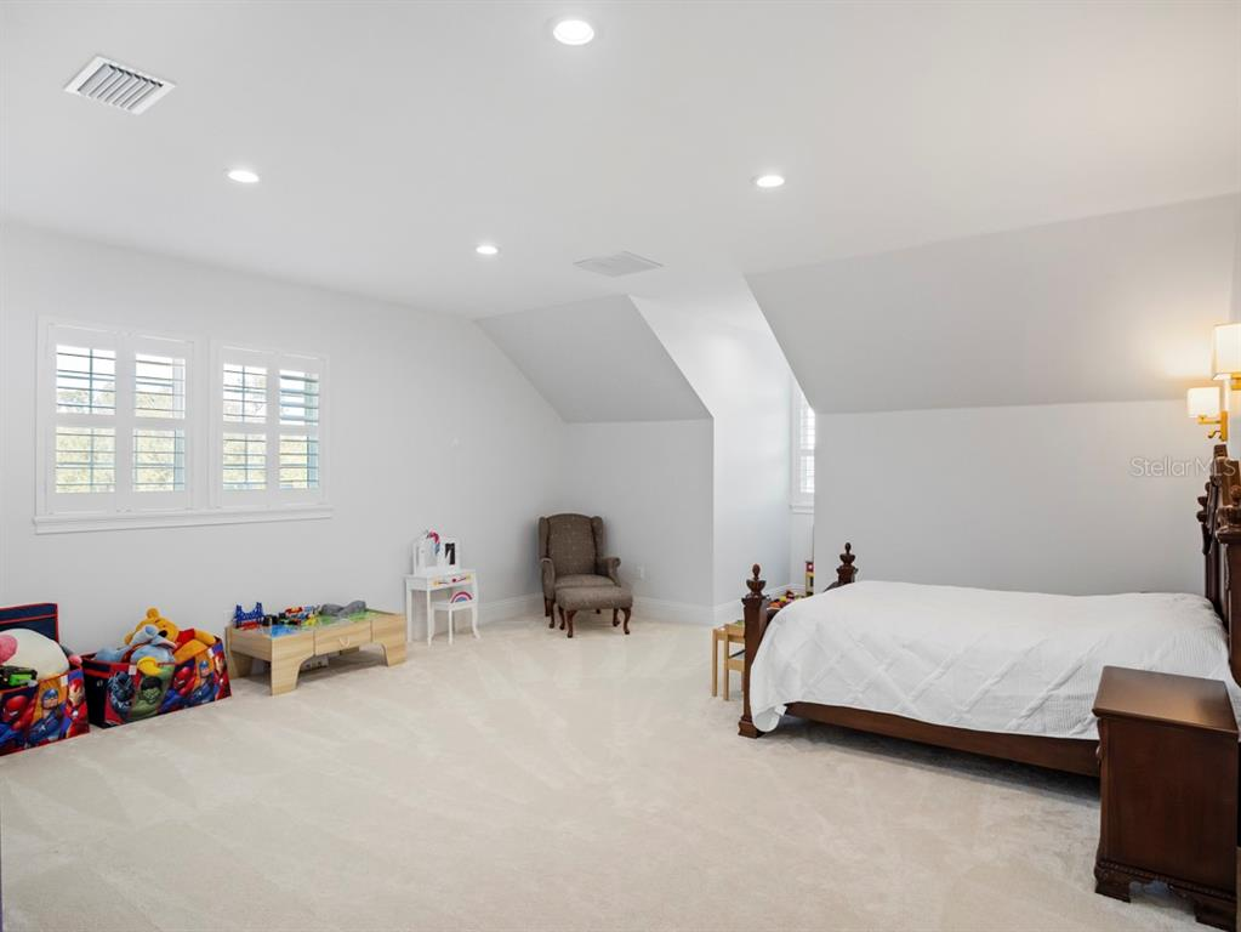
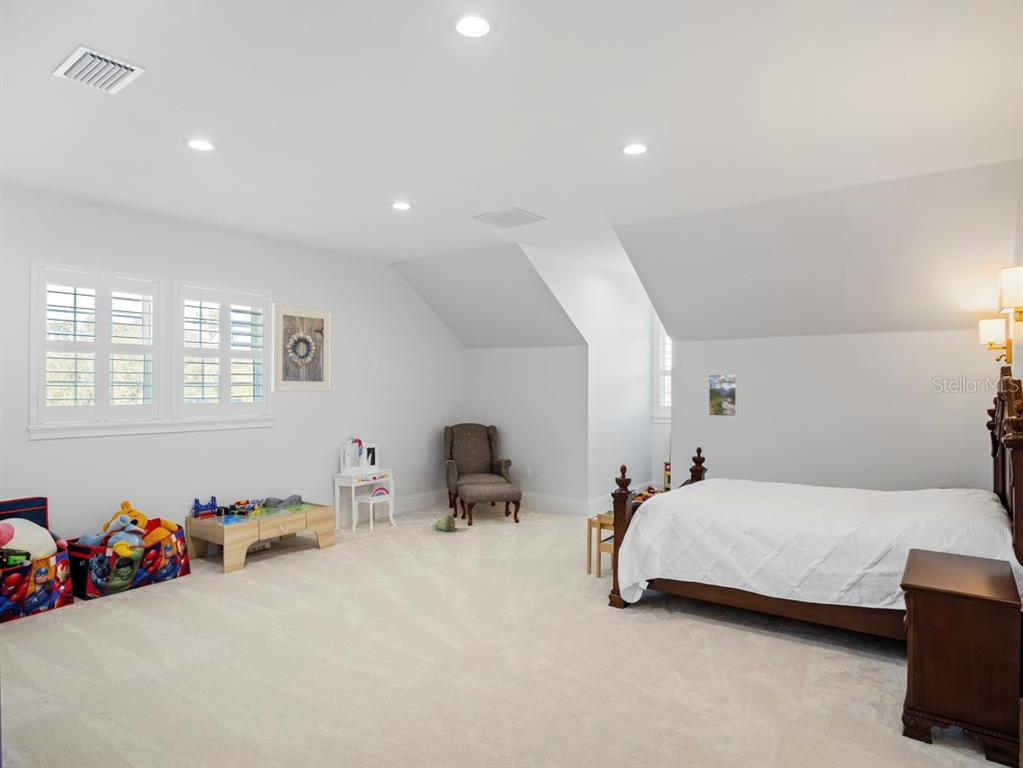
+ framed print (722, 395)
+ plush toy (442, 523)
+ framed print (303, 349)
